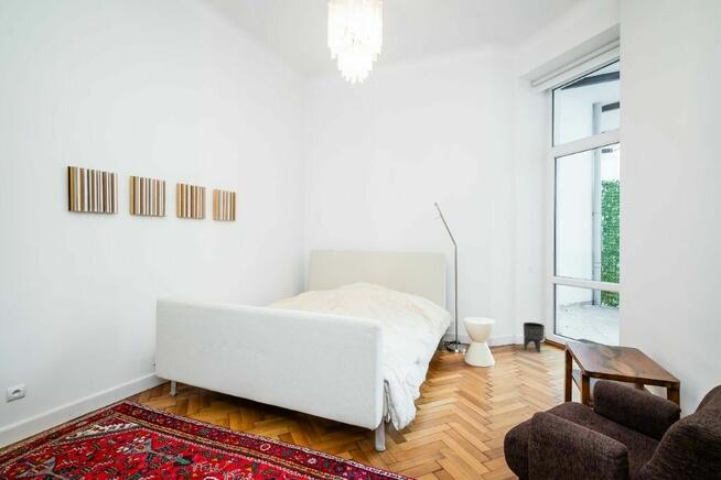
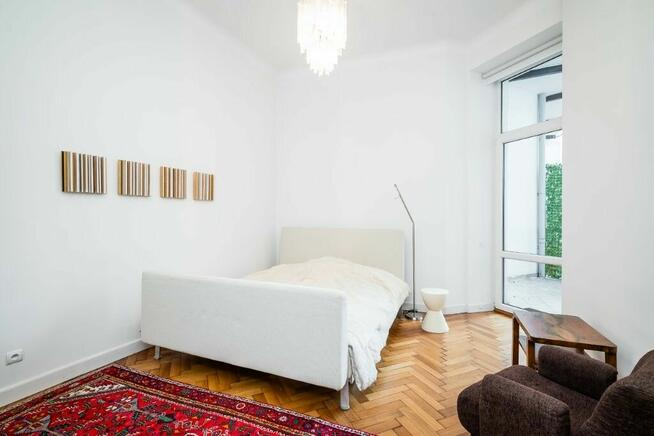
- planter (532, 337)
